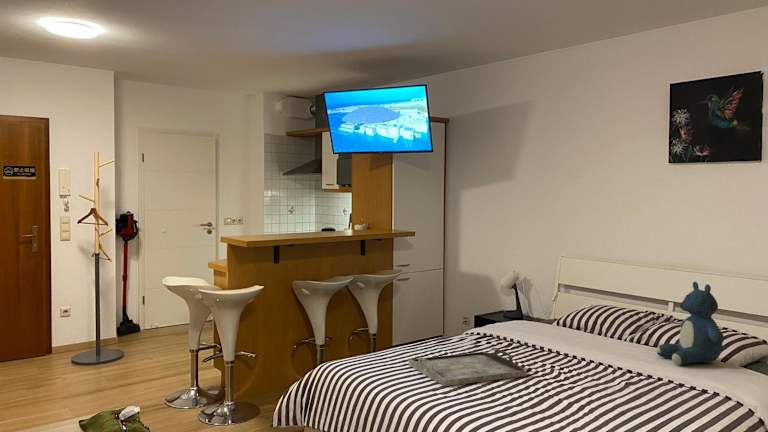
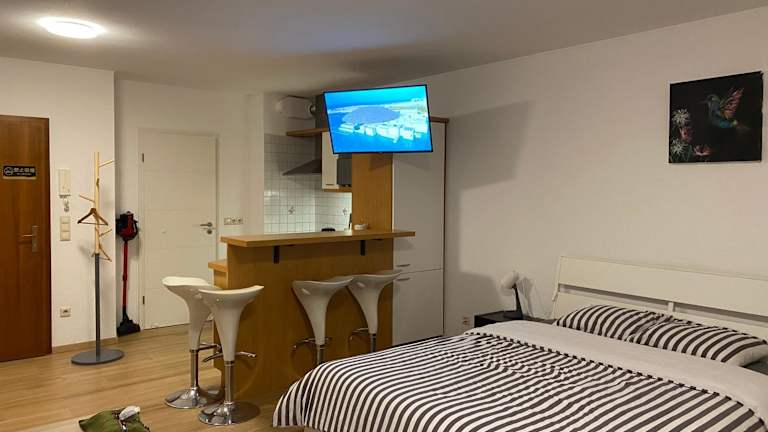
- teddy bear (689, 322)
- serving tray (465, 362)
